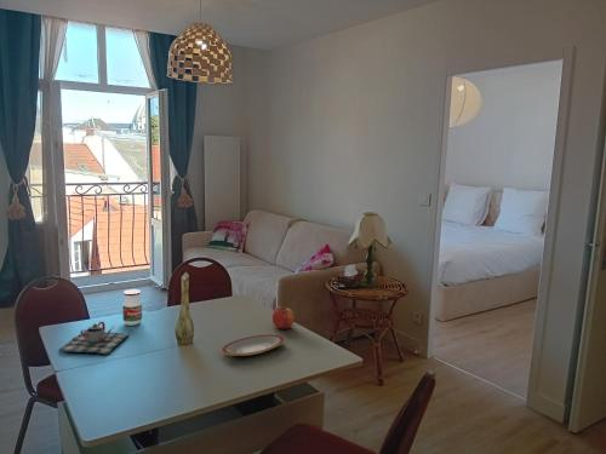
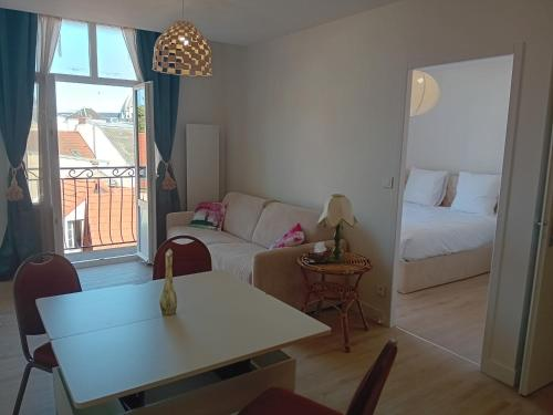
- apple (282, 316)
- plate (253, 346)
- teapot (95, 334)
- jar (132, 306)
